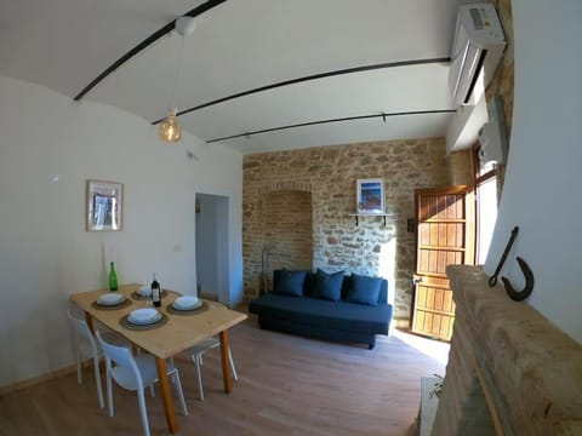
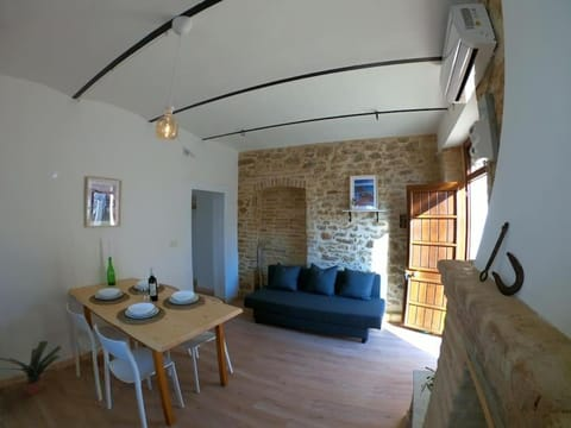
+ potted plant (29, 369)
